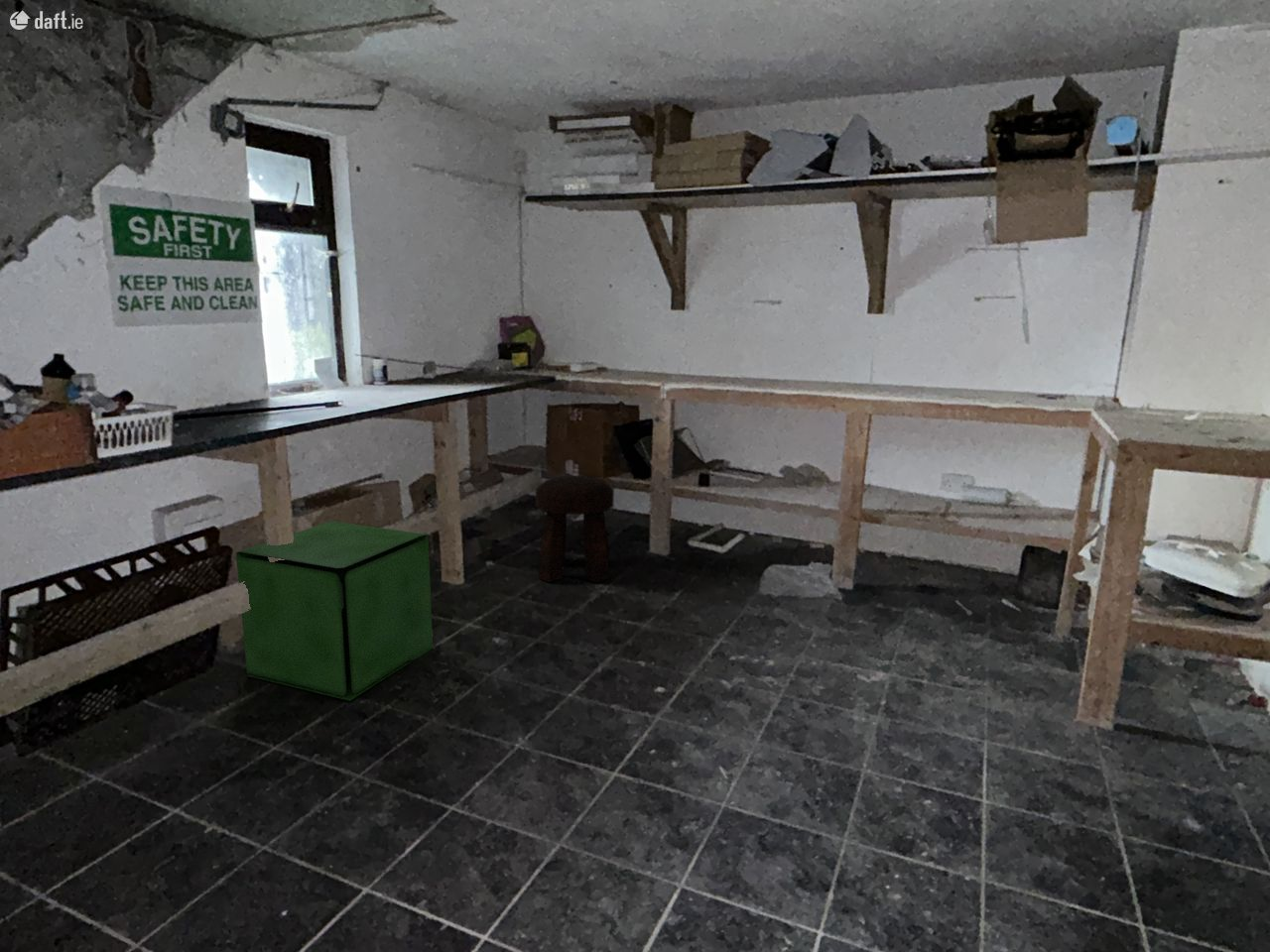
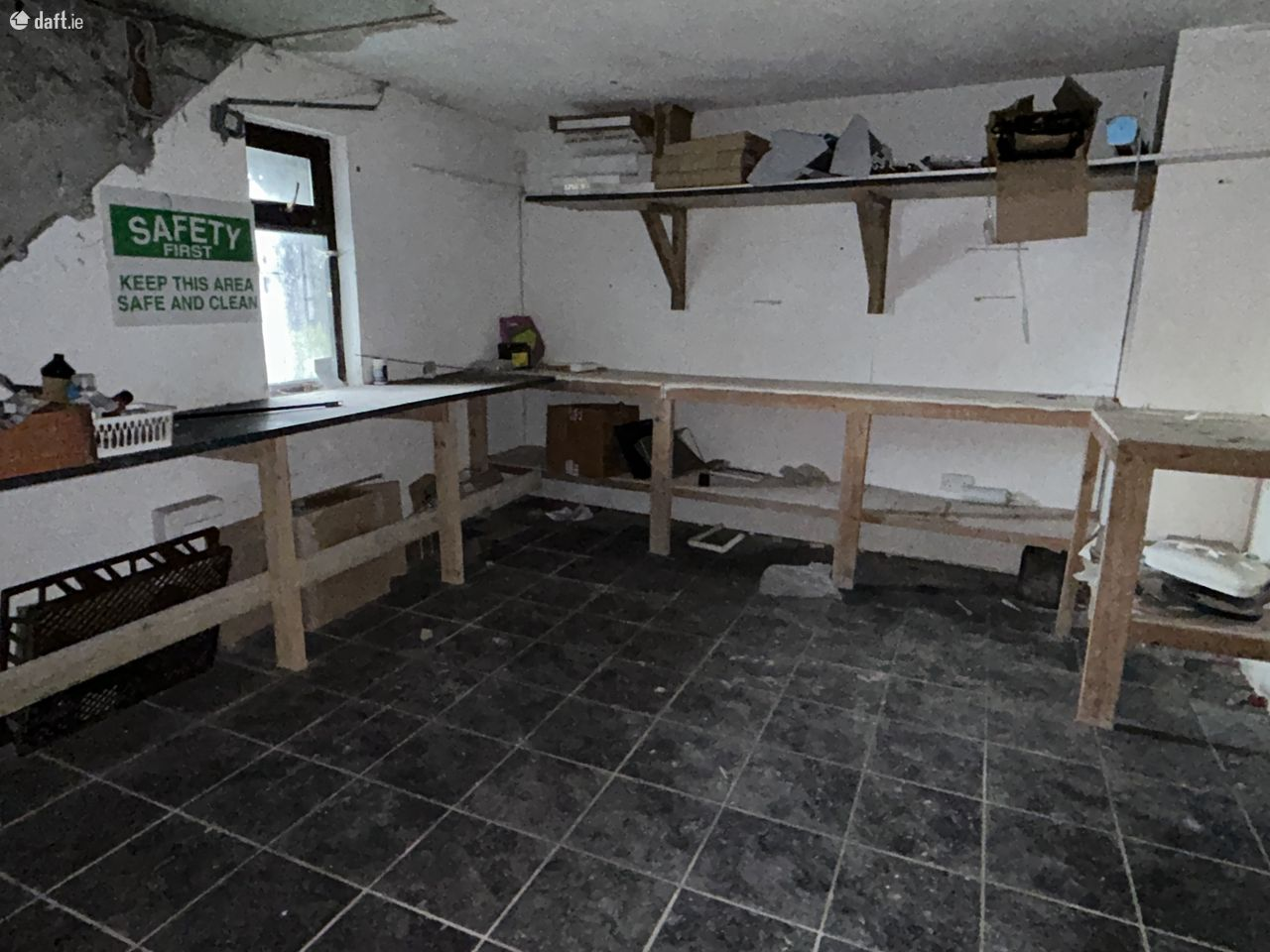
- storage box (339, 603)
- stool (583, 526)
